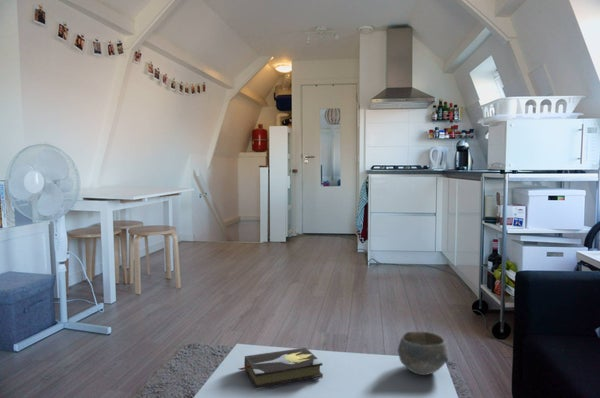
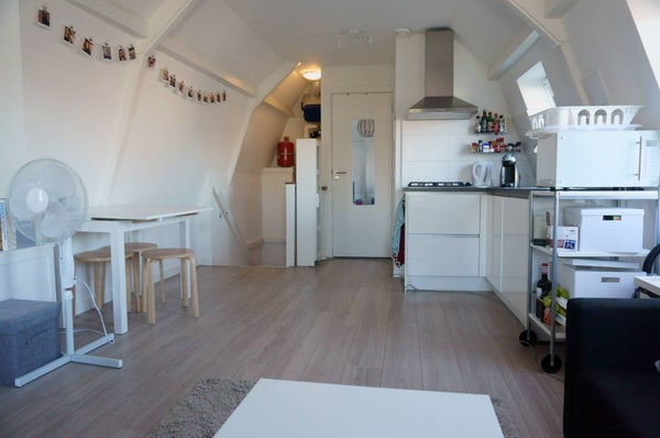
- bowl (422, 354)
- hardback book (282, 365)
